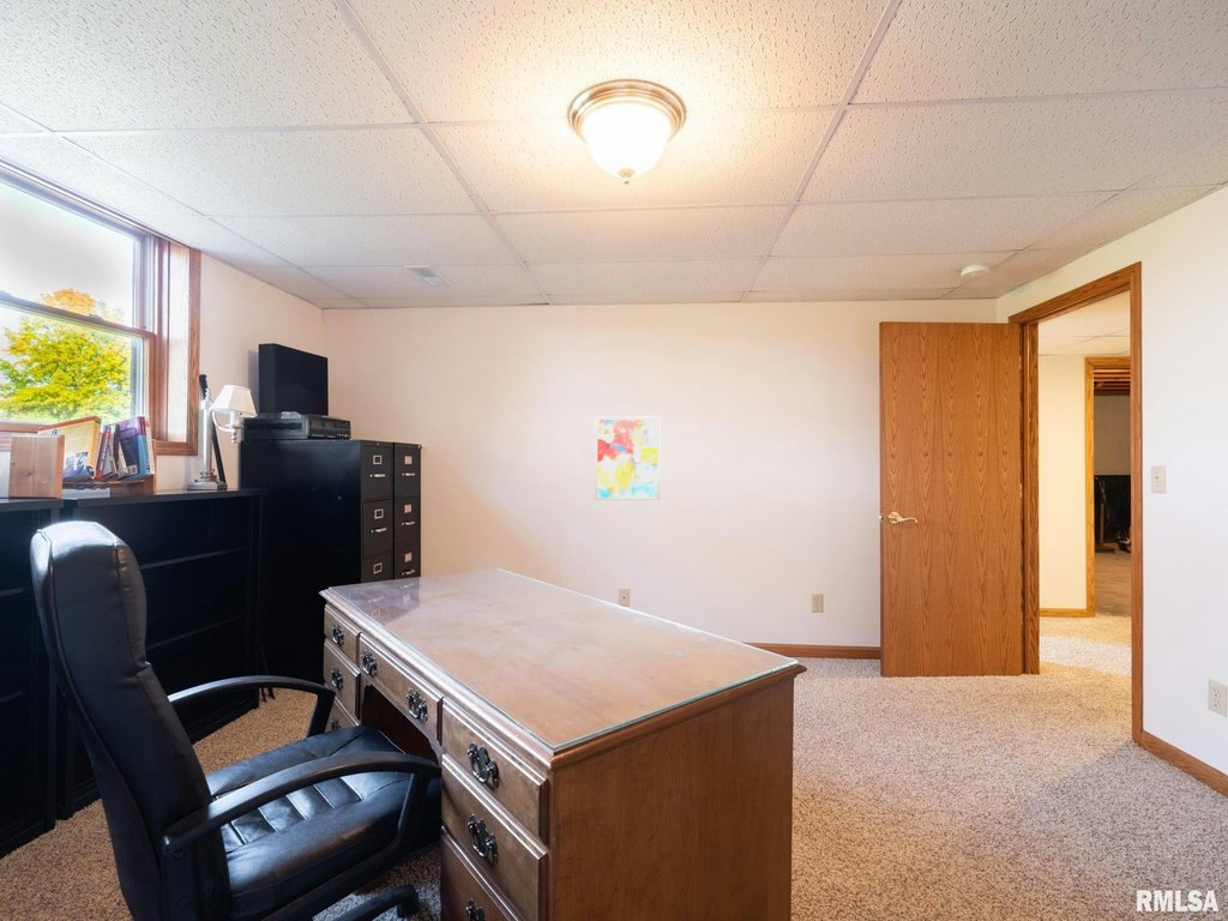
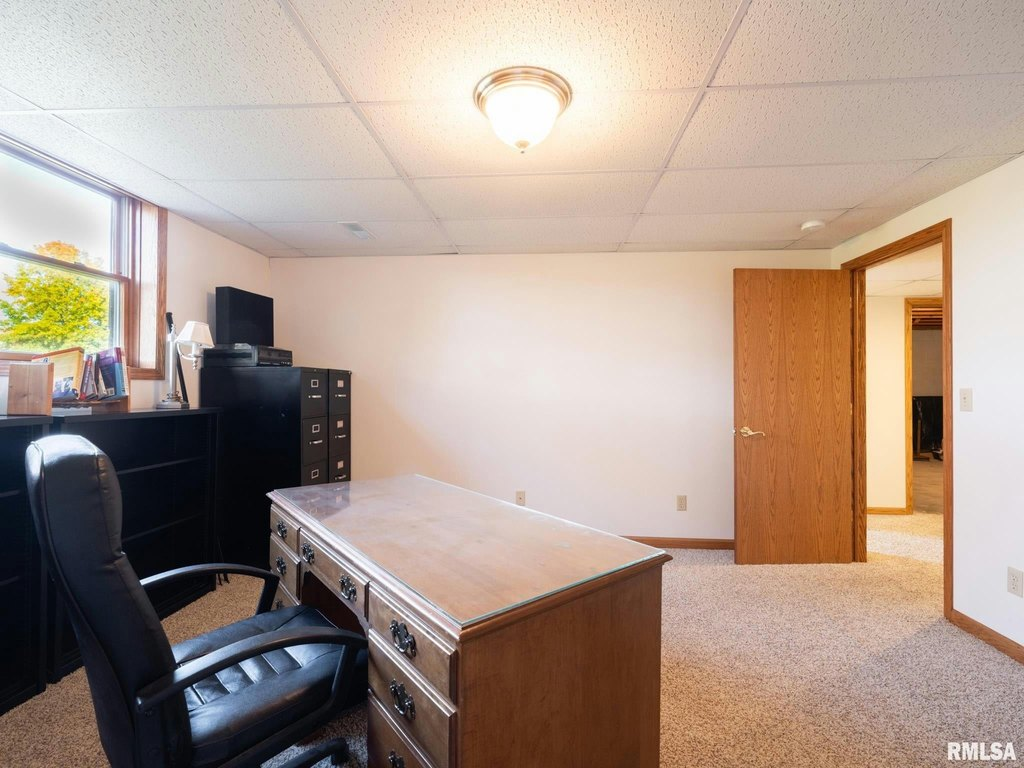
- wall art (627, 458)
